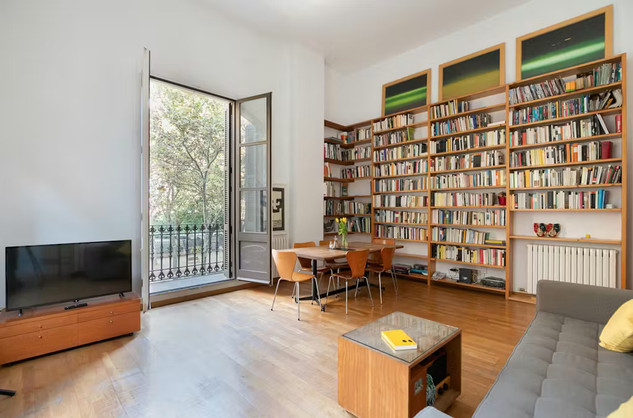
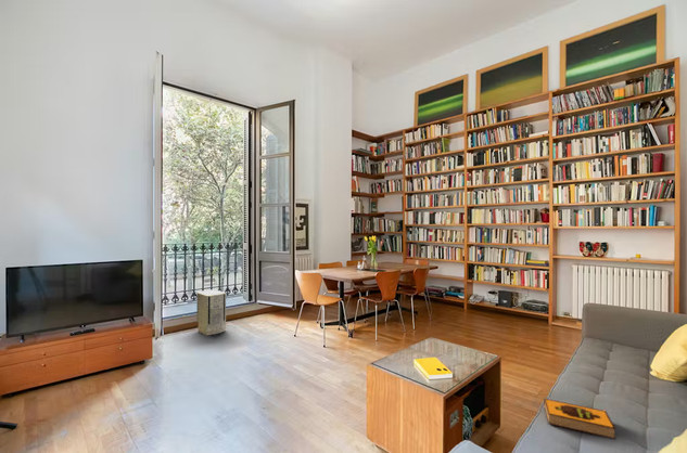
+ hardback book (576, 416)
+ air purifier (211, 311)
